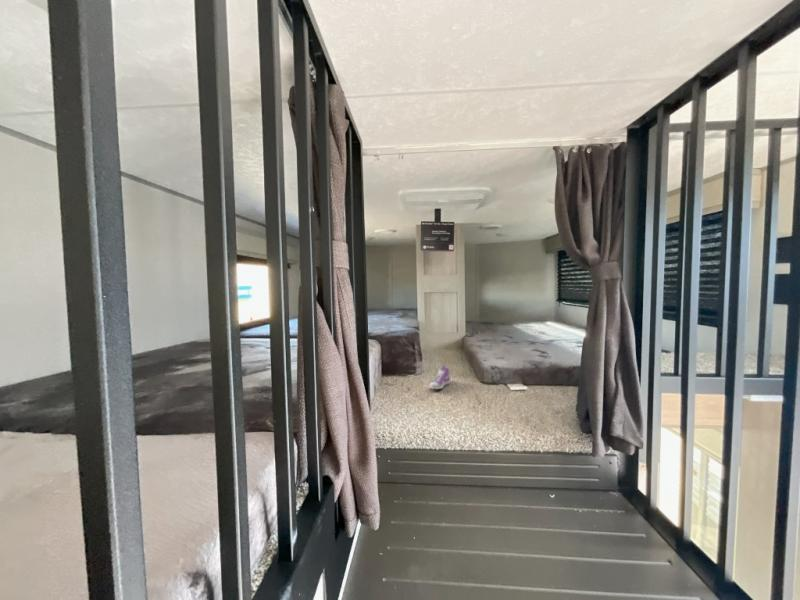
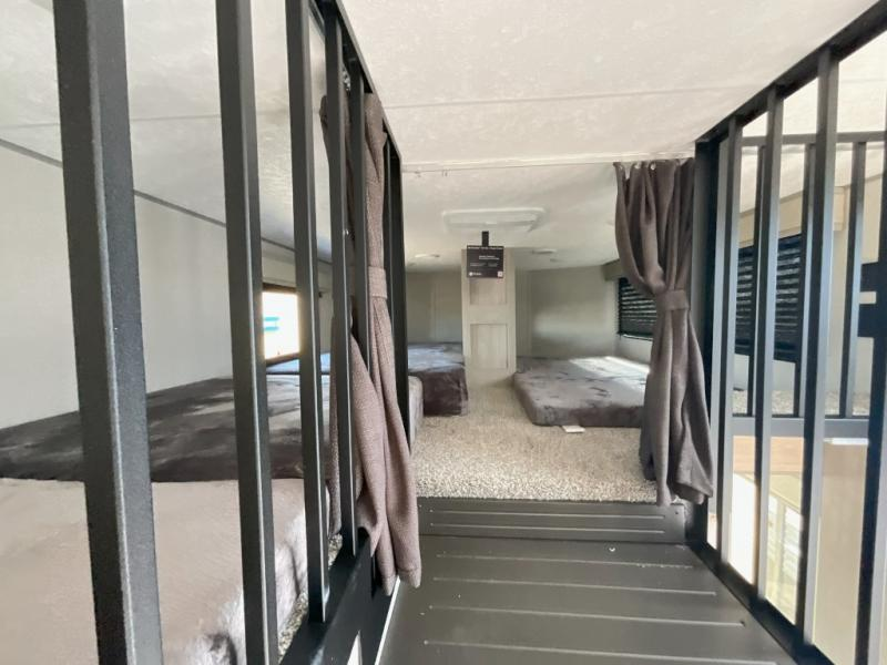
- sneaker (439, 376)
